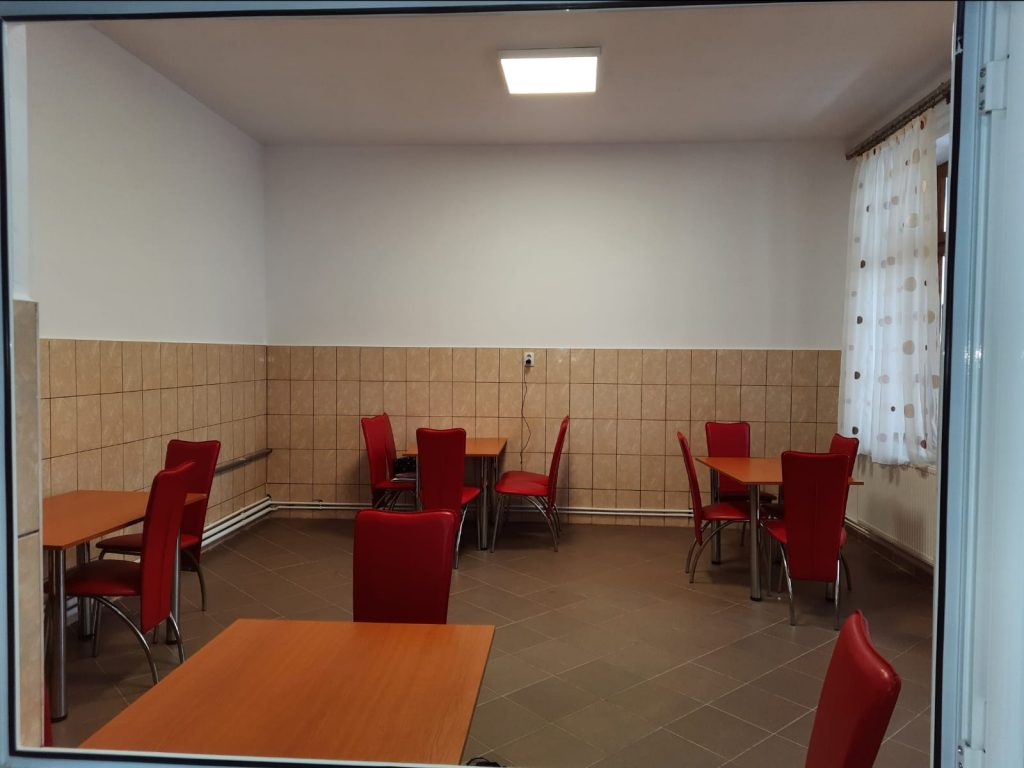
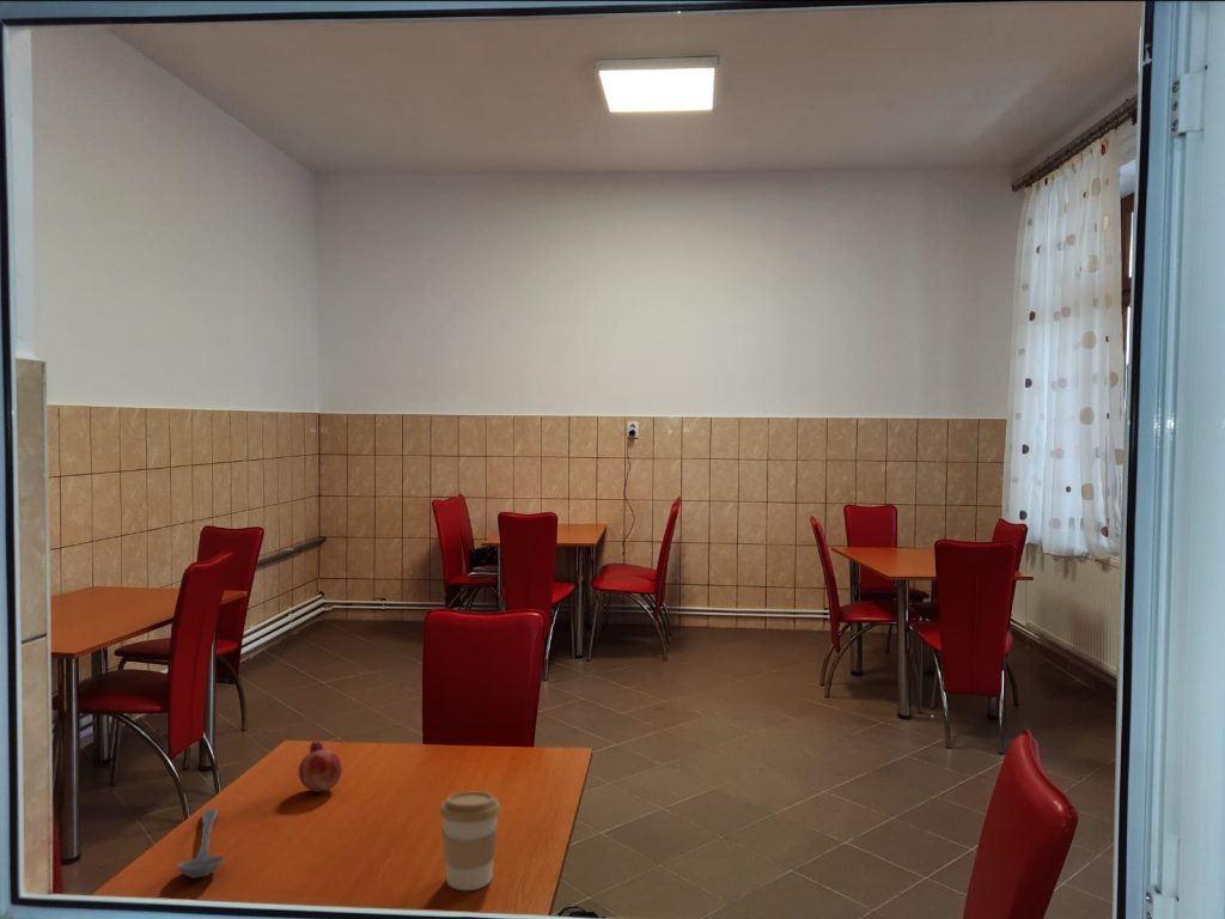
+ stirrer (205, 835)
+ fruit (319, 767)
+ coffee cup (469, 836)
